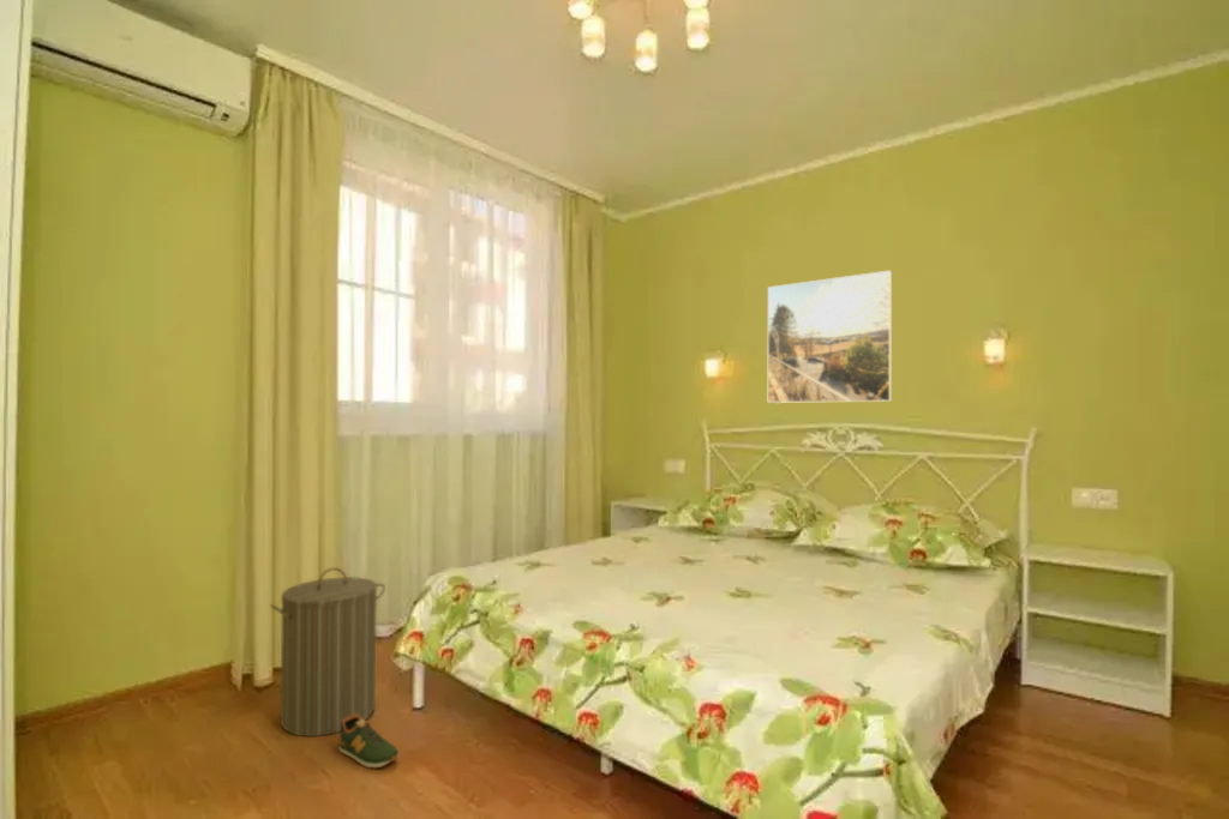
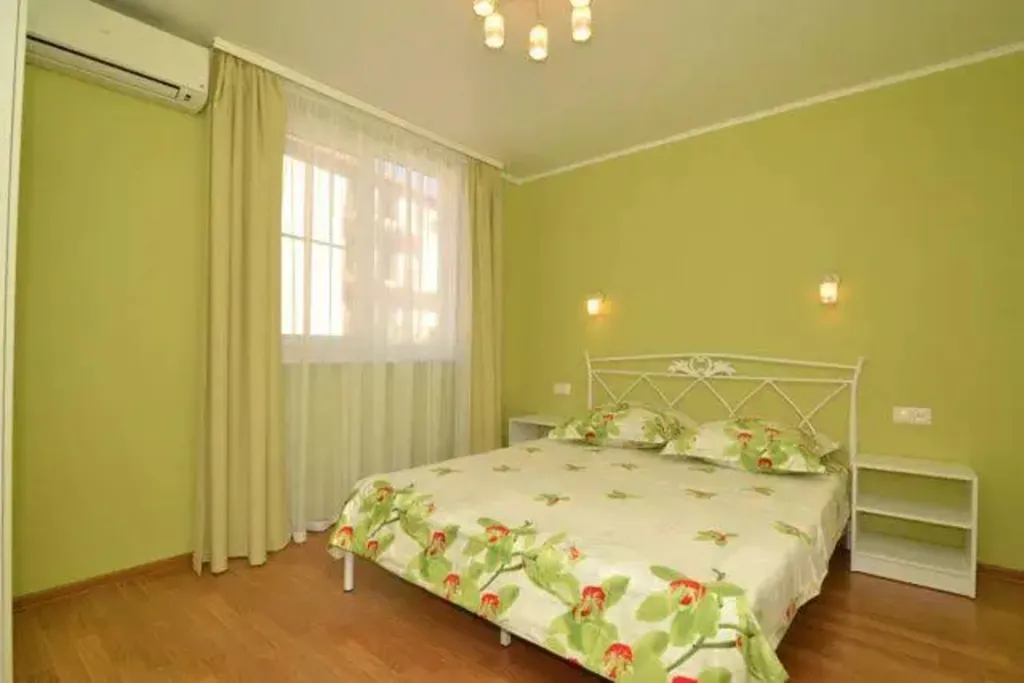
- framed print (826, 341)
- laundry hamper (330, 642)
- shoe (367, 739)
